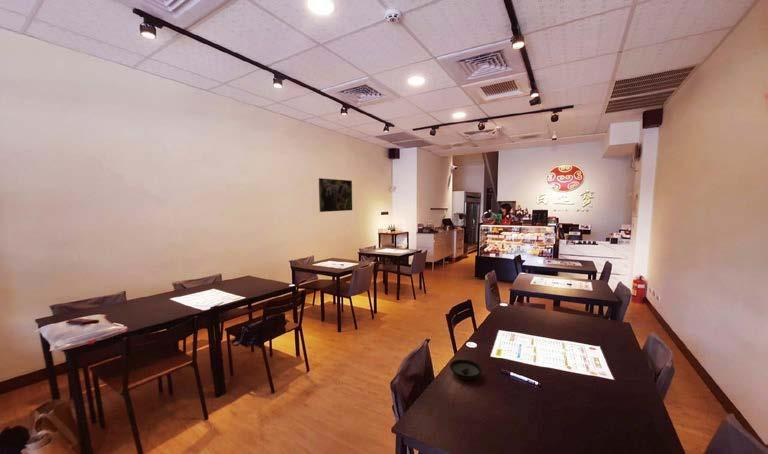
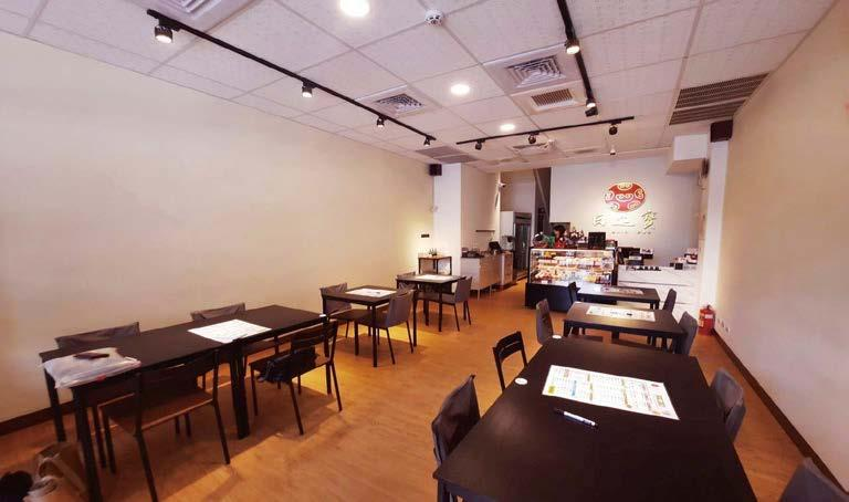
- saucer (465, 370)
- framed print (336, 195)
